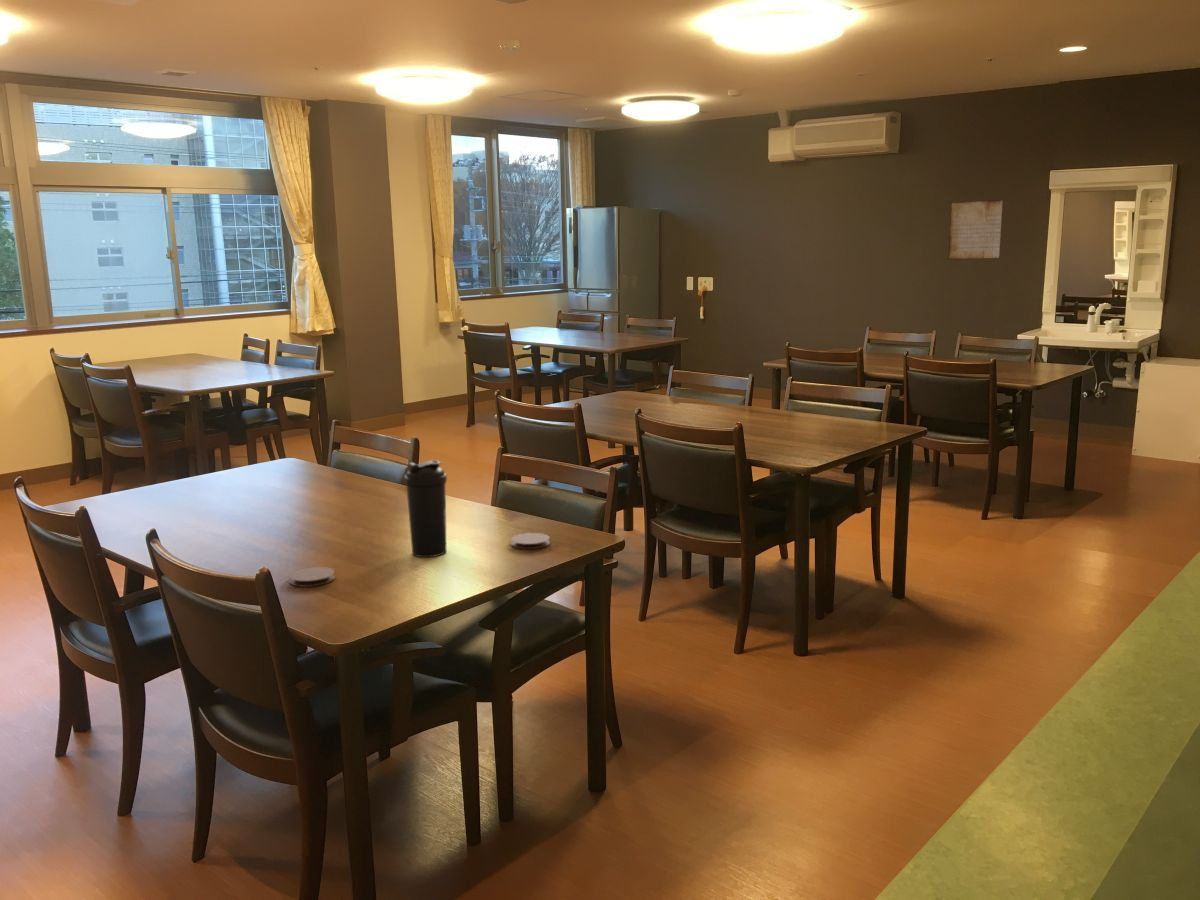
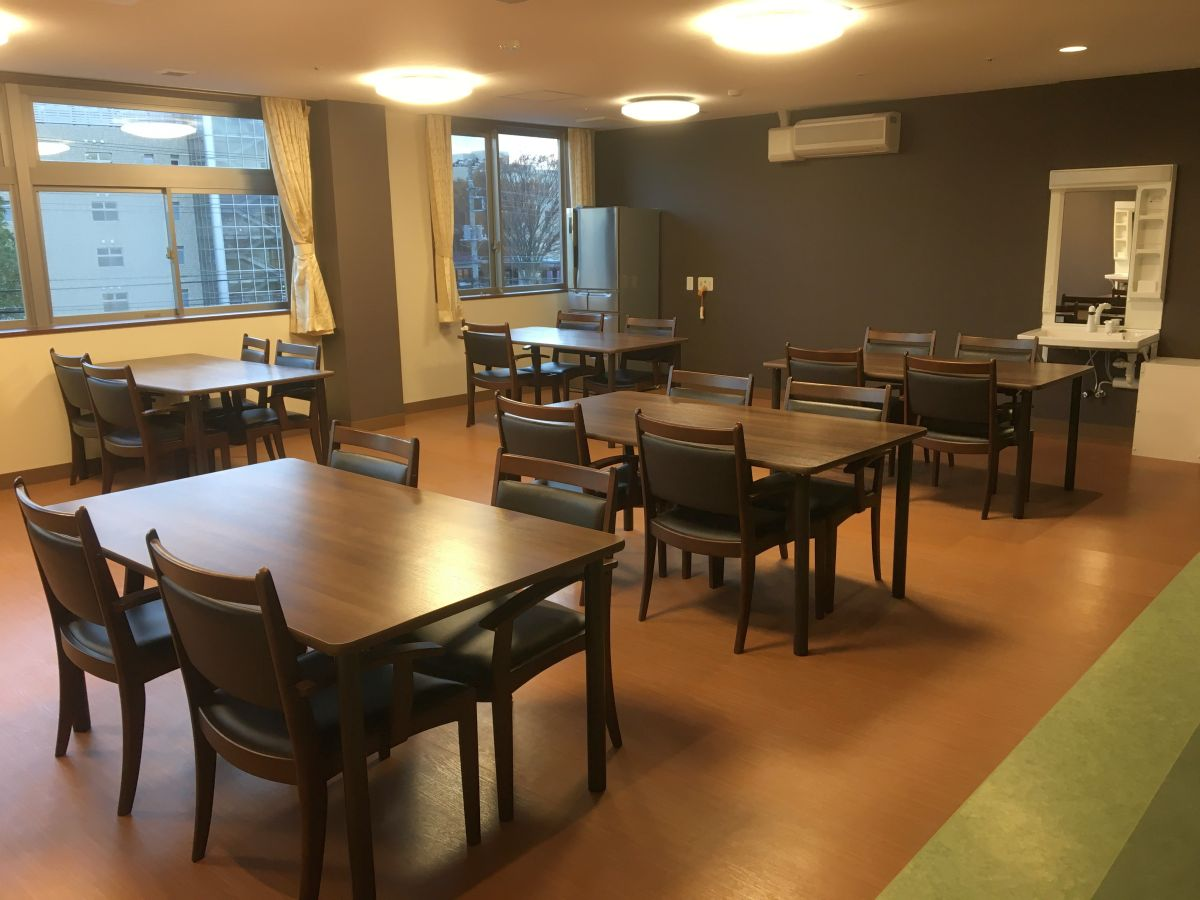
- periodic table (975, 230)
- coaster (530, 540)
- coaster (312, 576)
- water bottle (427, 507)
